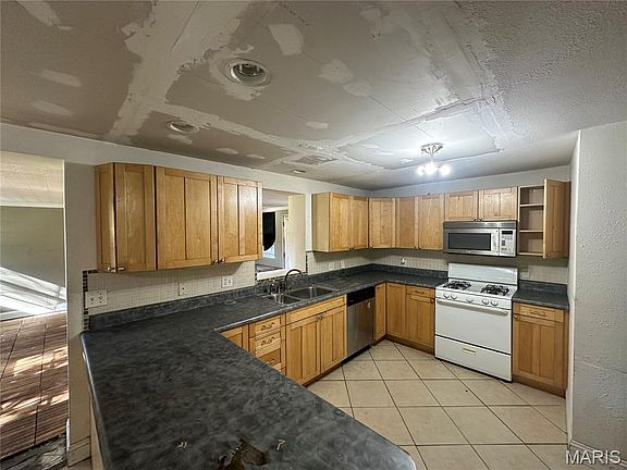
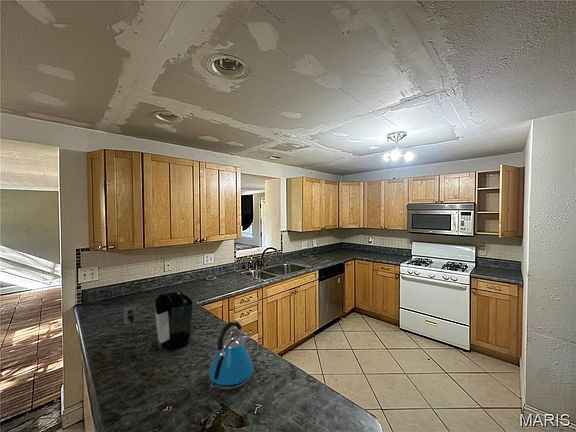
+ coffee maker (163, 320)
+ kettle (230, 349)
